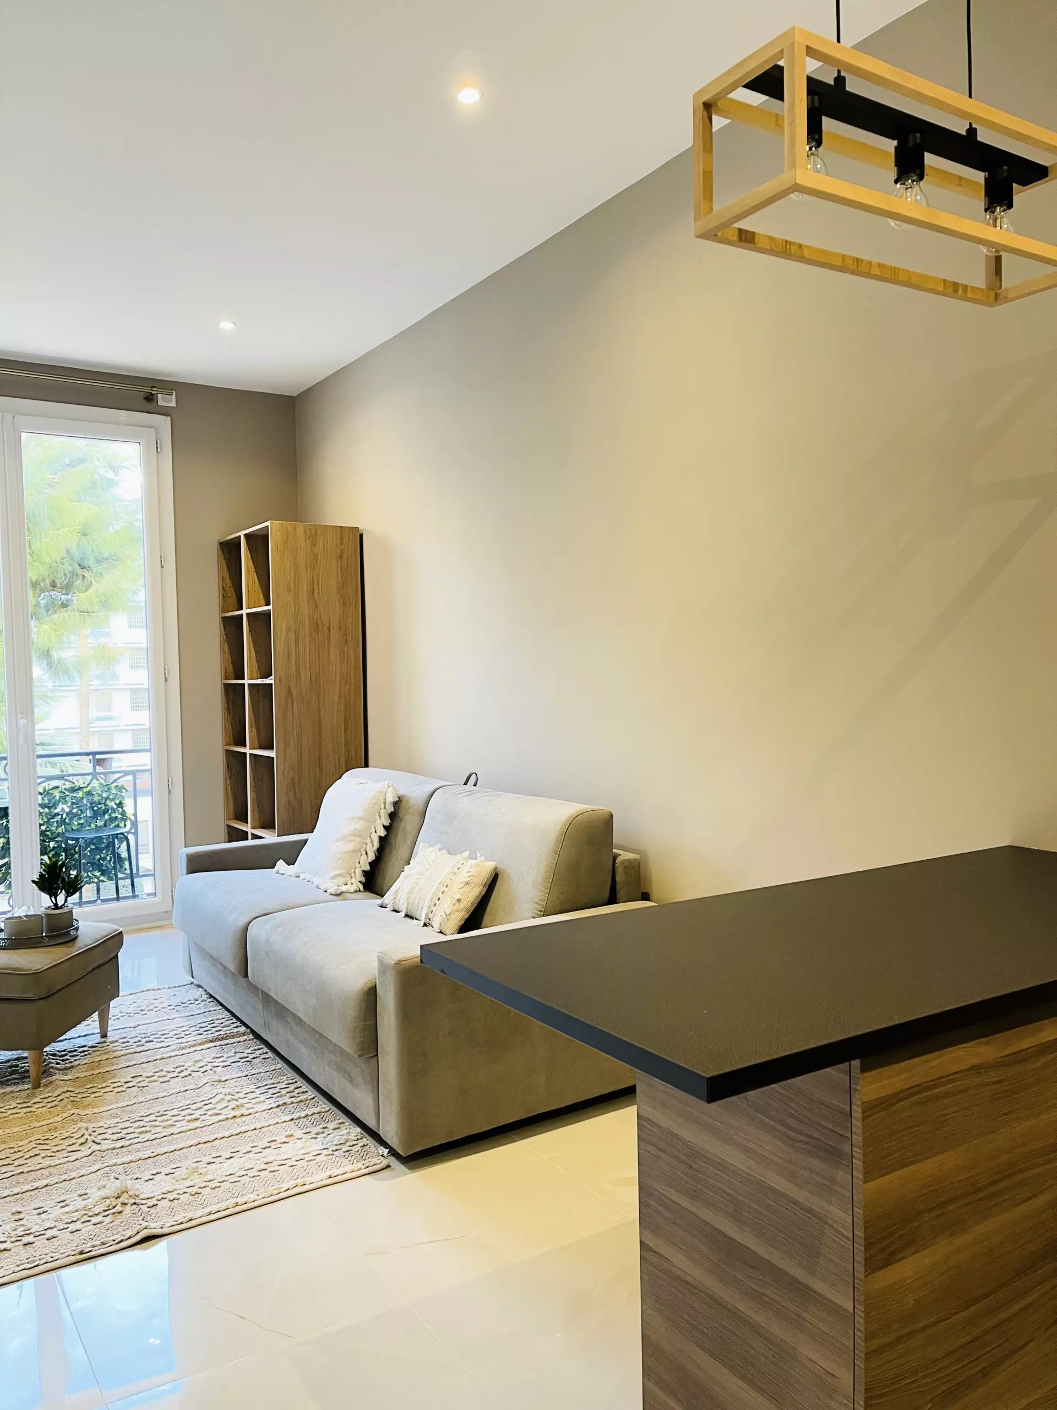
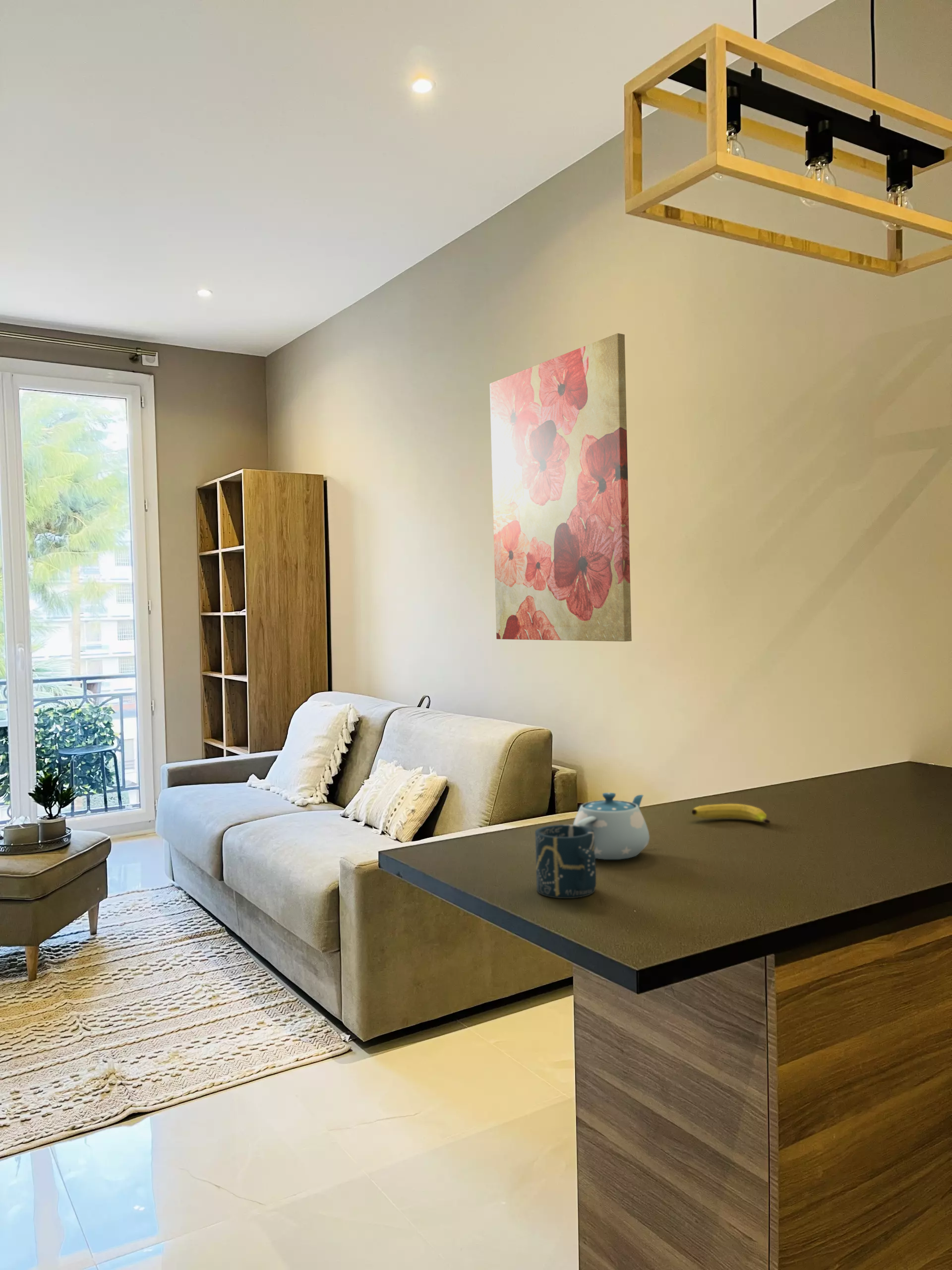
+ cup (570, 863)
+ wall art (554, 501)
+ chinaware (612, 823)
+ fruit (735, 815)
